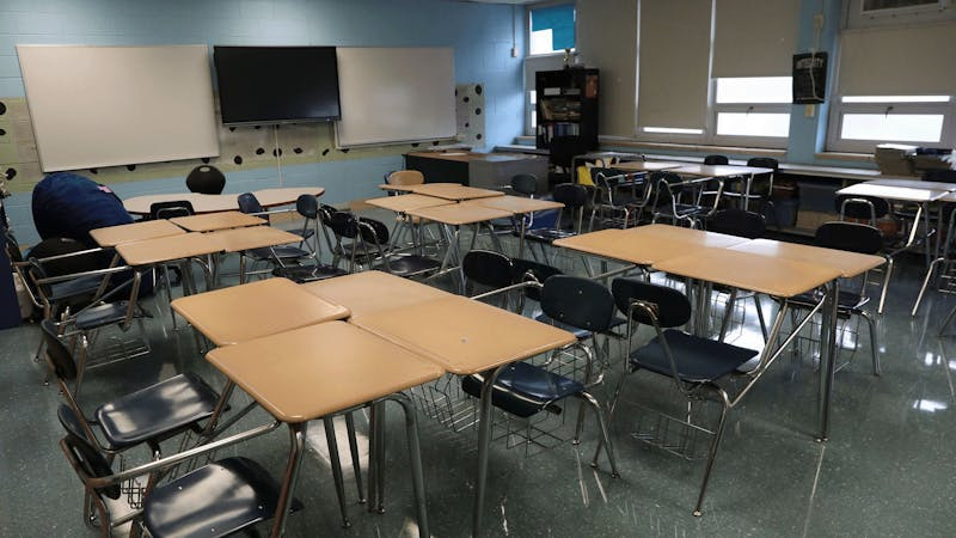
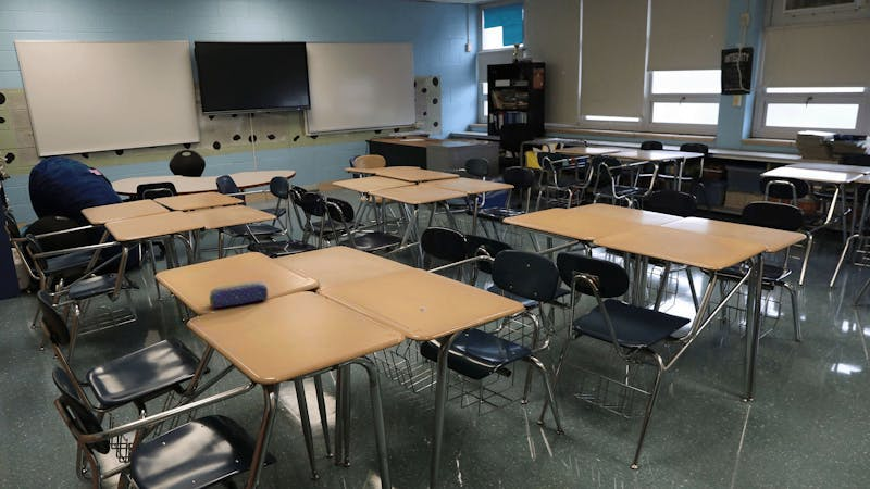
+ pencil case (238, 293)
